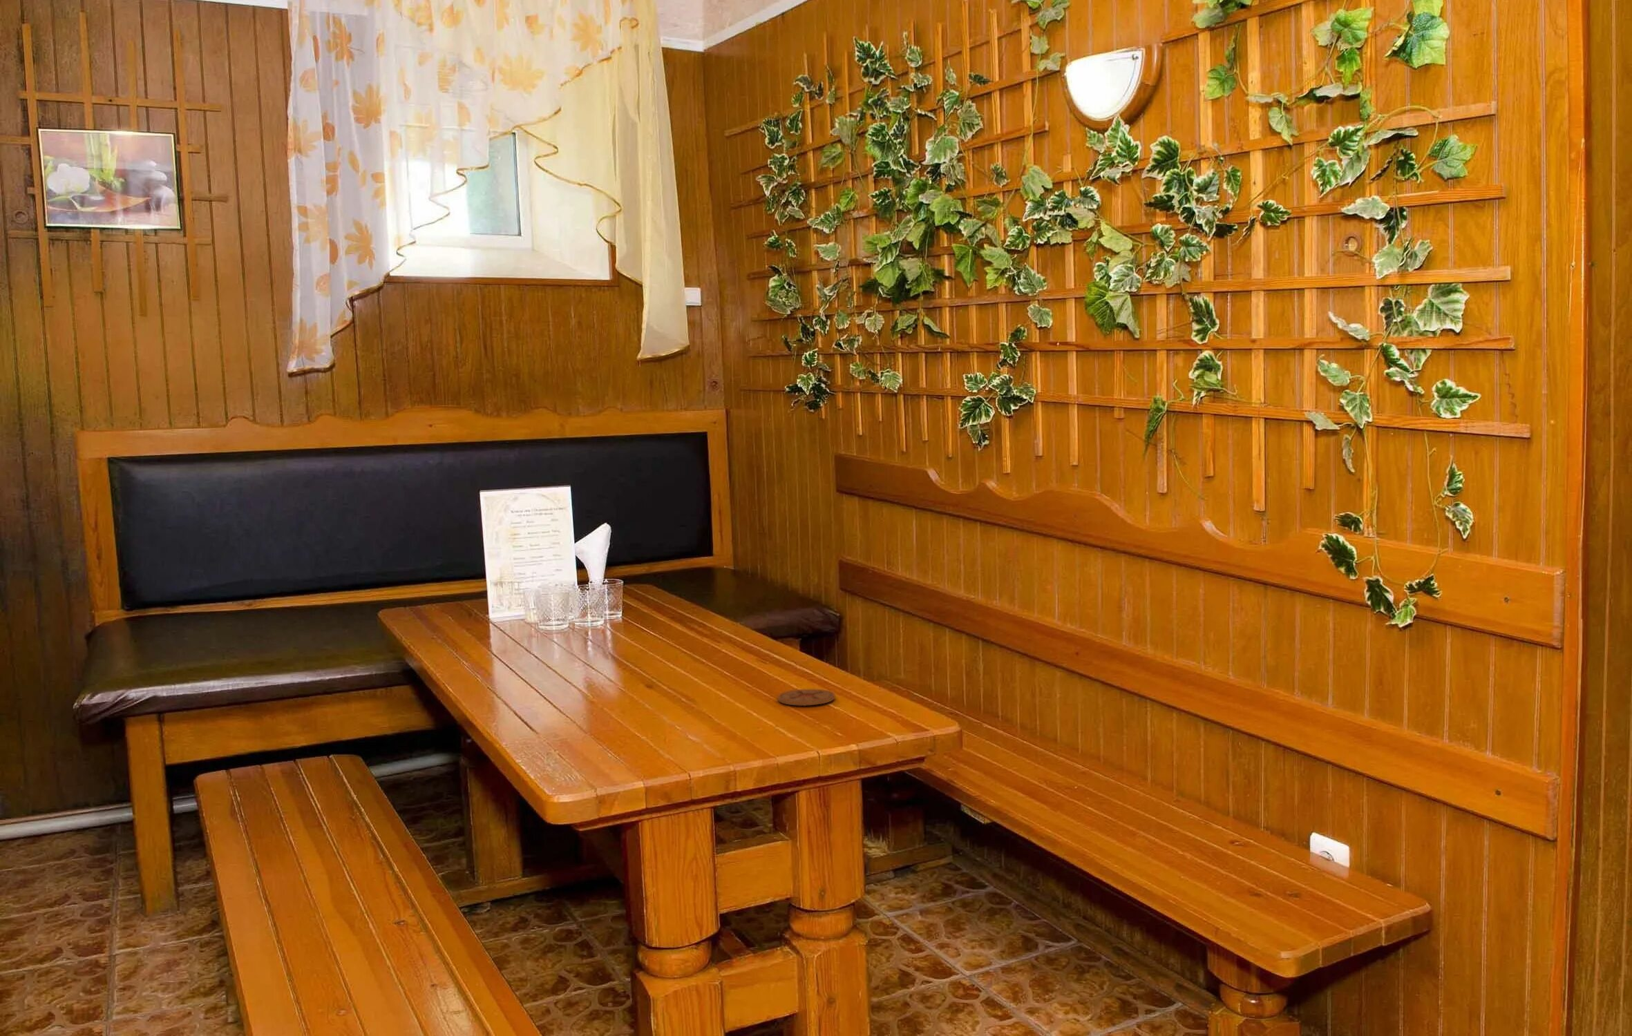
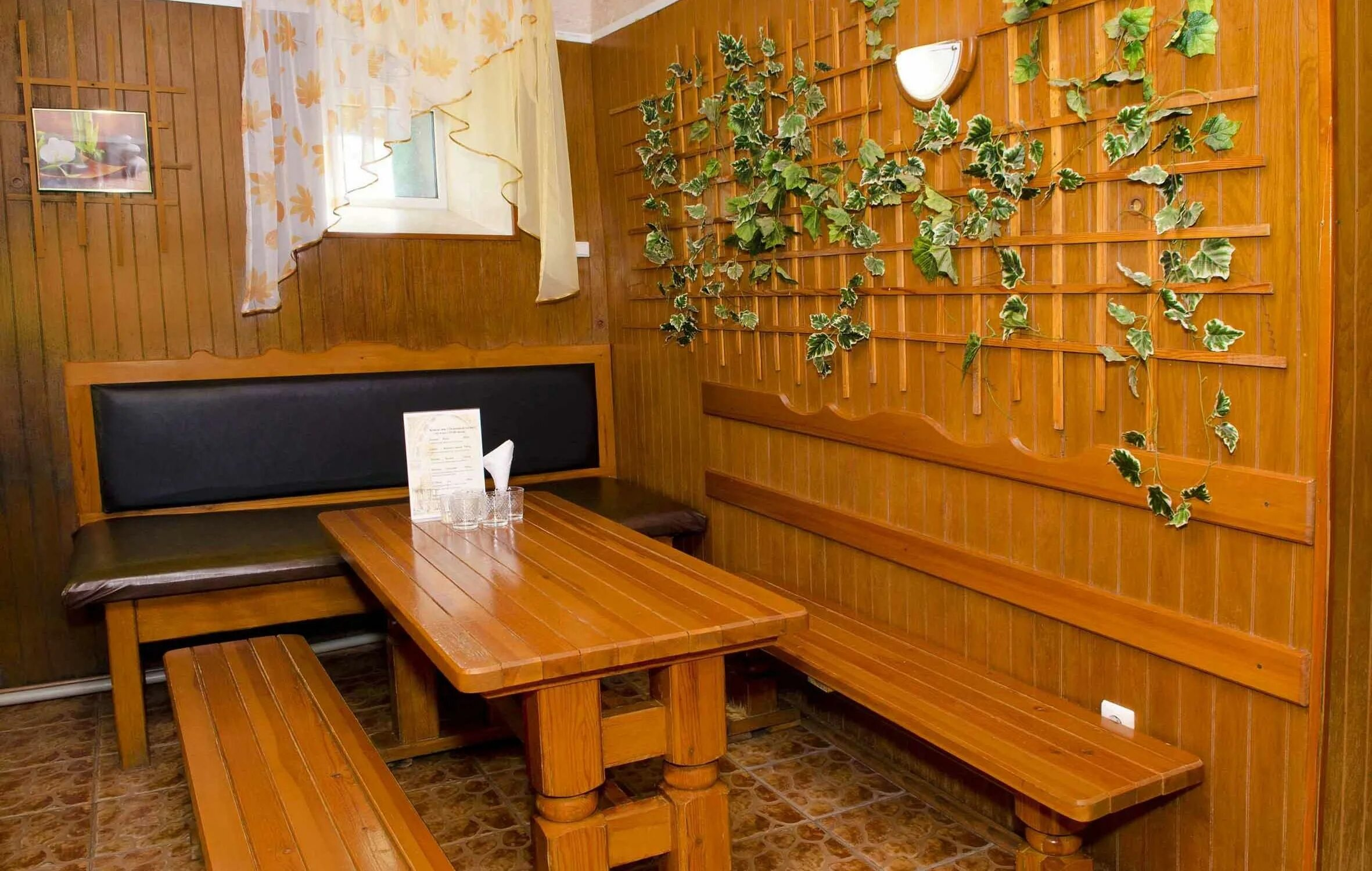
- coaster (806, 697)
